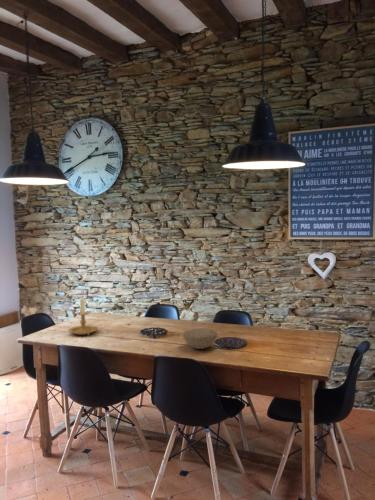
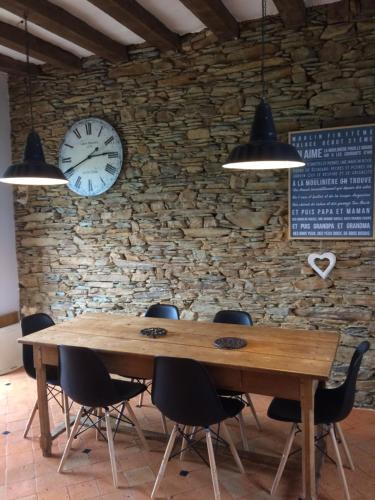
- bowl (200, 339)
- candle holder (82, 314)
